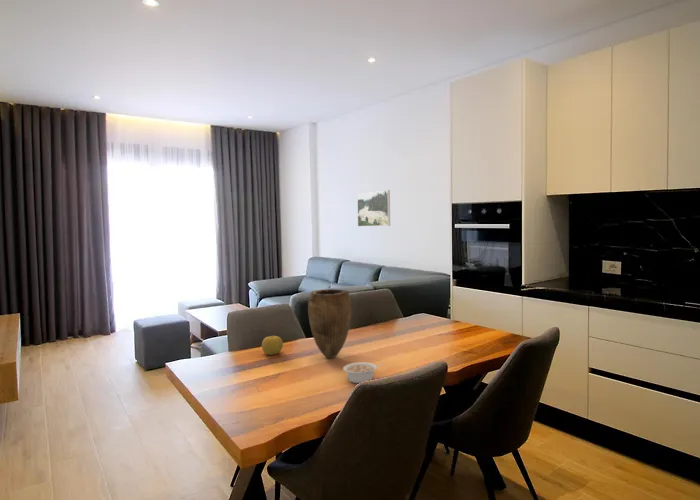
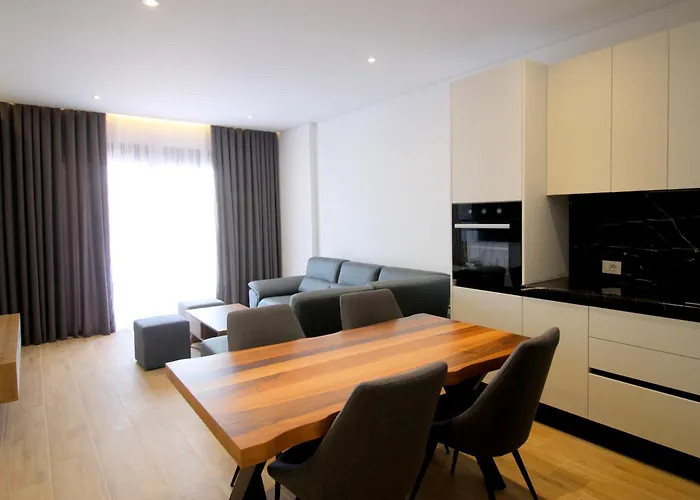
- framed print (373, 209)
- vase (329, 324)
- fruit (272, 344)
- legume (361, 371)
